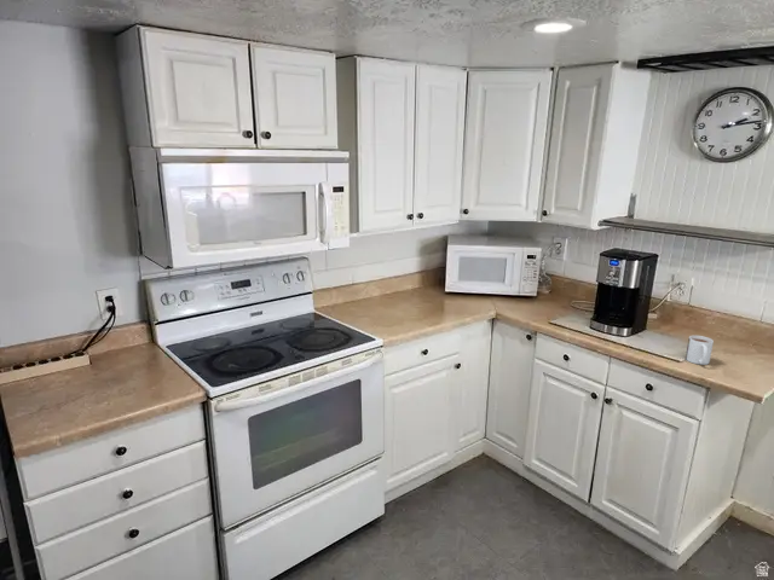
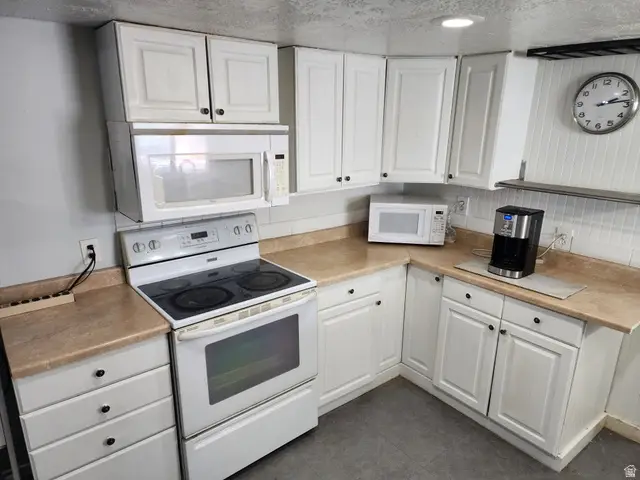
- mug (700, 350)
